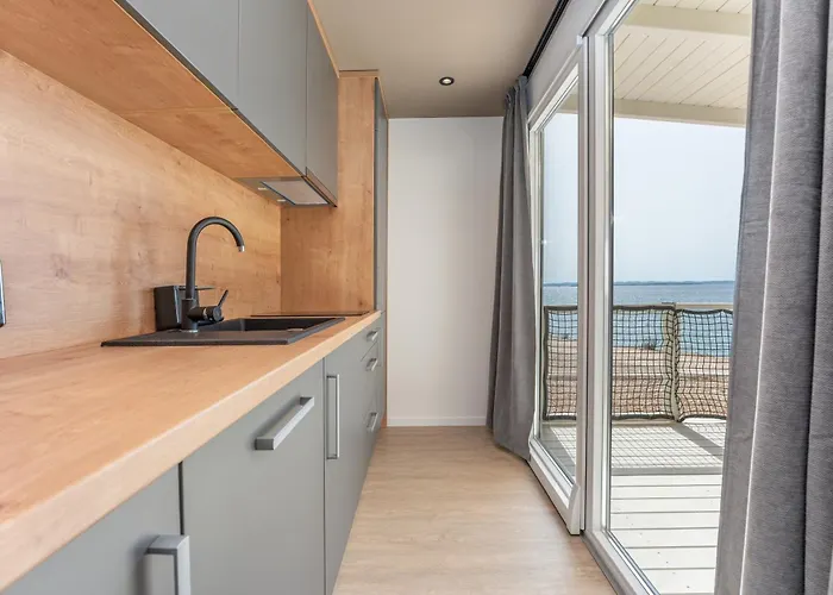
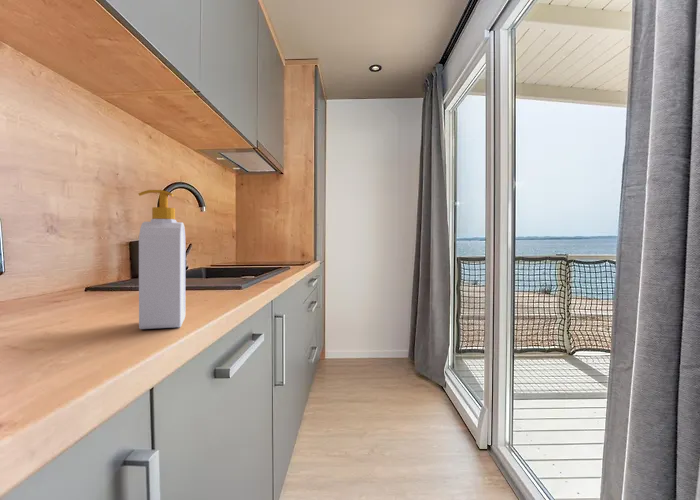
+ soap bottle (161, 257)
